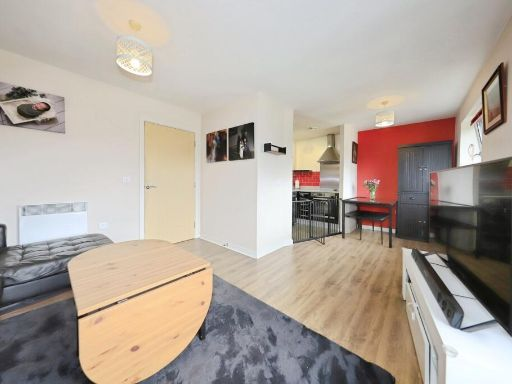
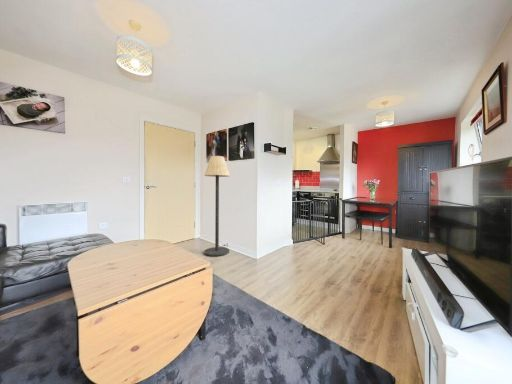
+ floor lamp (217, 204)
